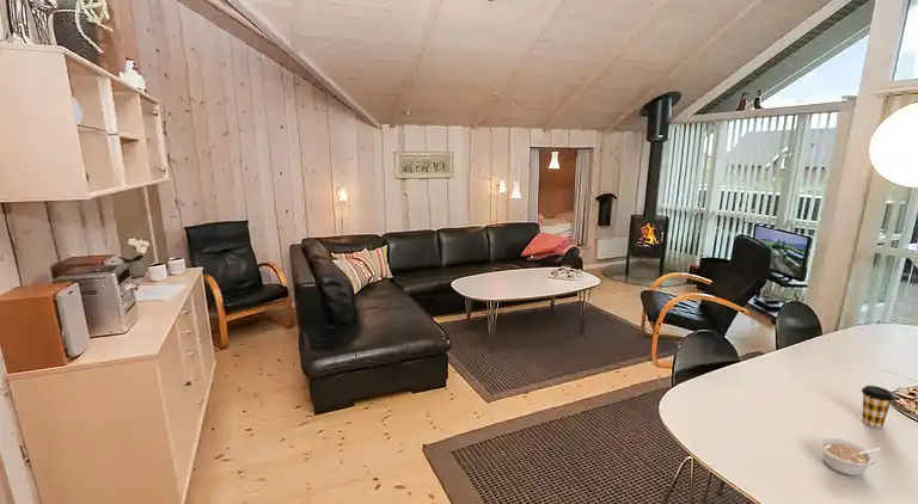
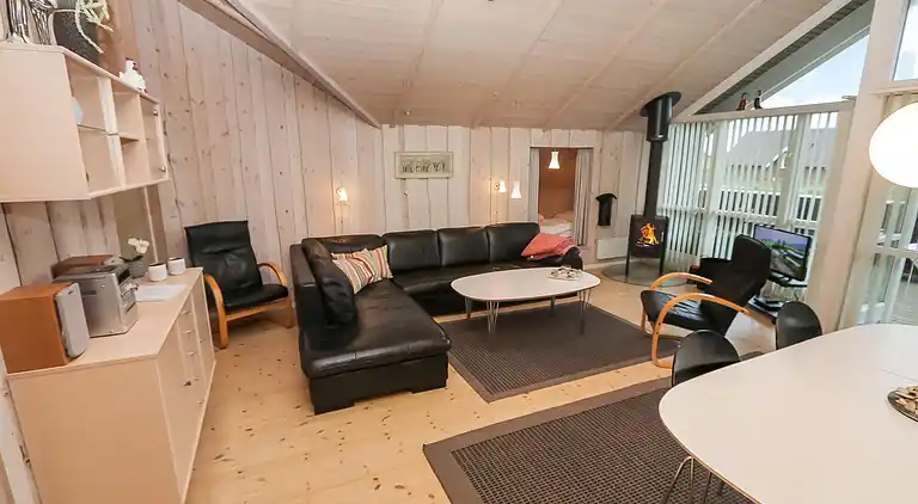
- legume (845, 455)
- coffee cup (875, 406)
